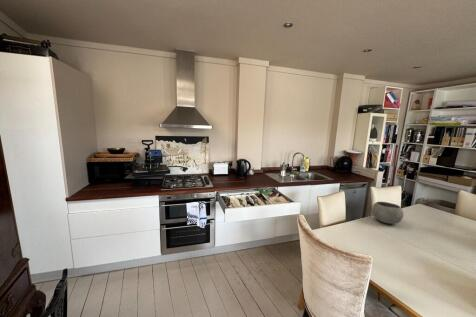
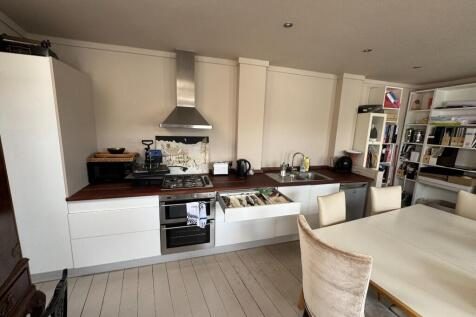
- bowl (386, 212)
